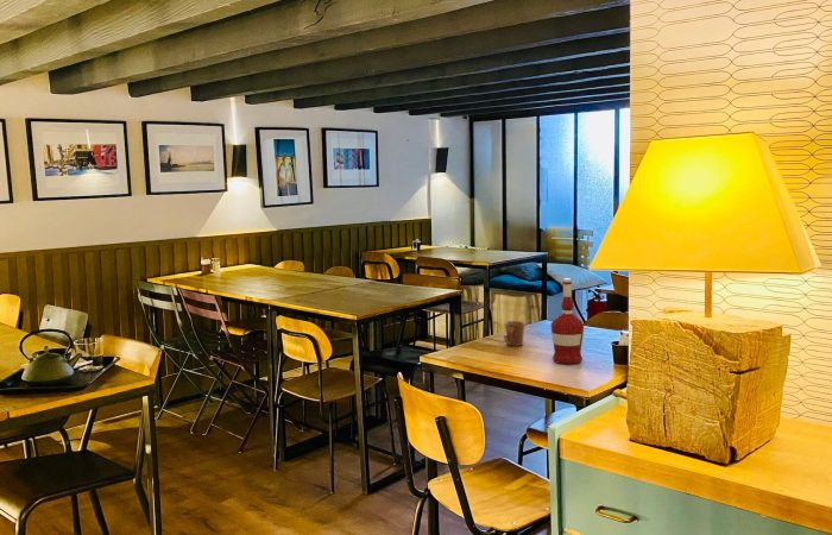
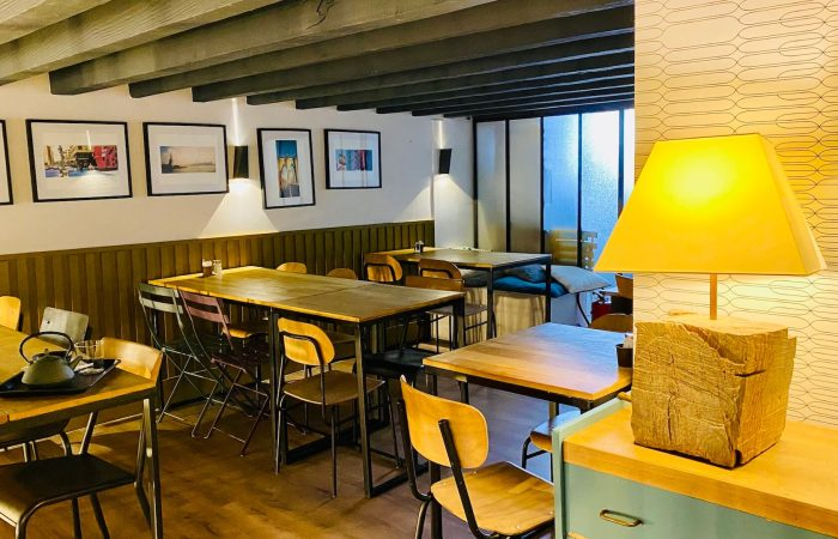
- alcohol (567, 320)
- mug (513, 334)
